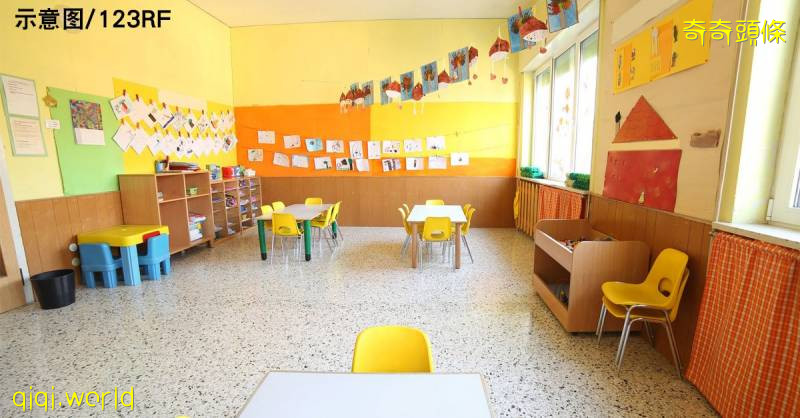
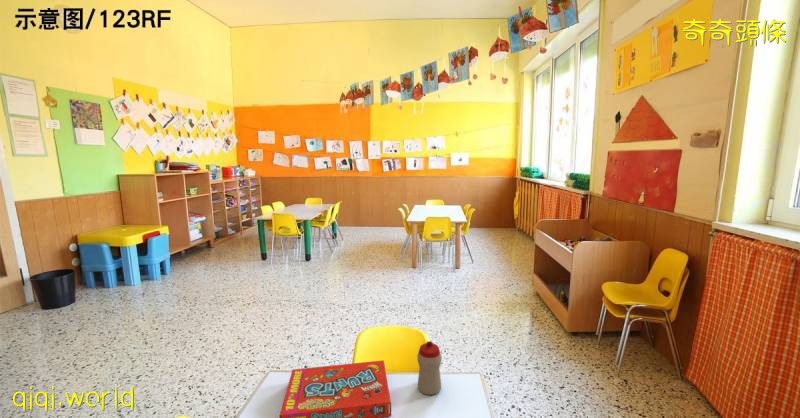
+ sippy cup (429, 365)
+ snack box (338, 391)
